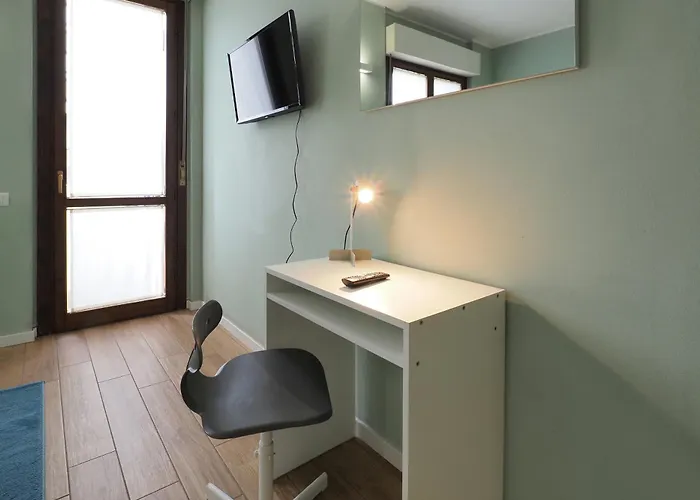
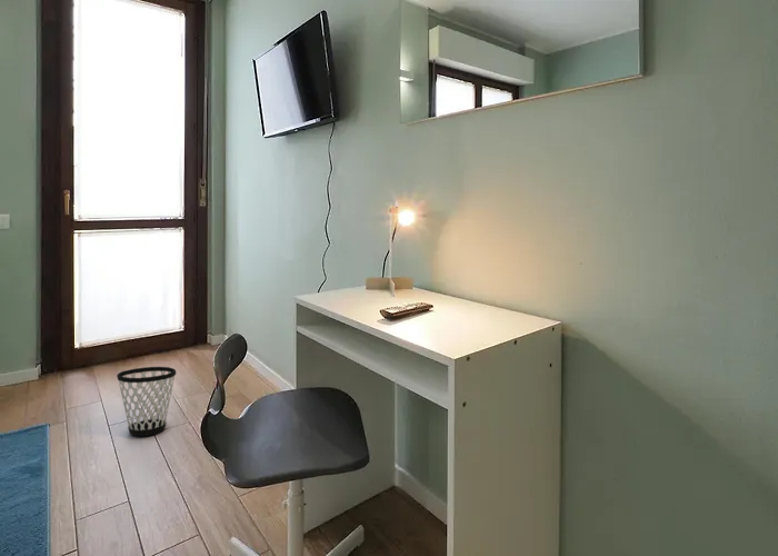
+ wastebasket (148, 401)
